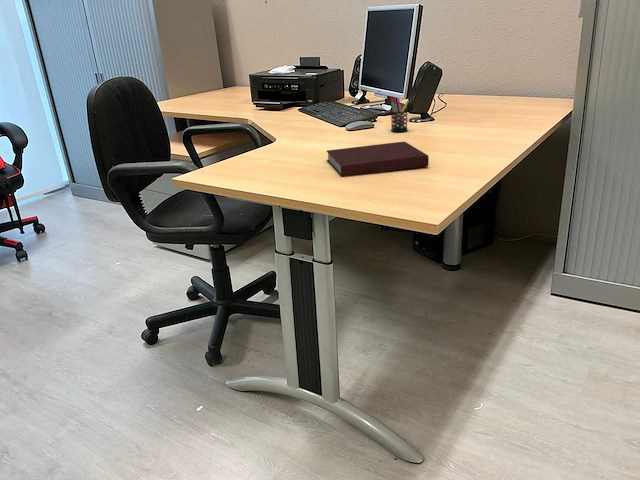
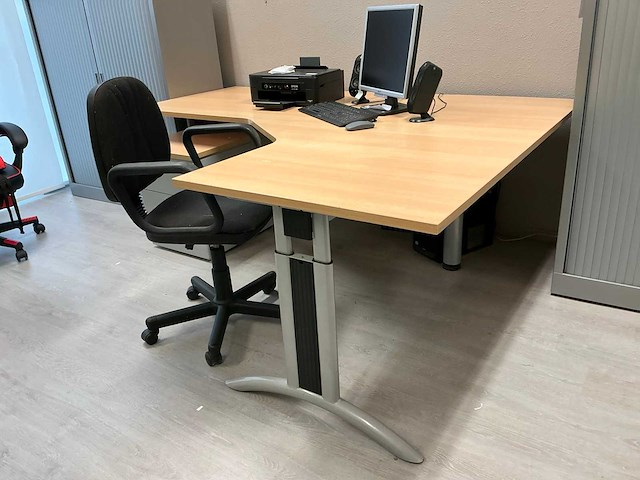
- pen holder (397, 113)
- notebook (375, 158)
